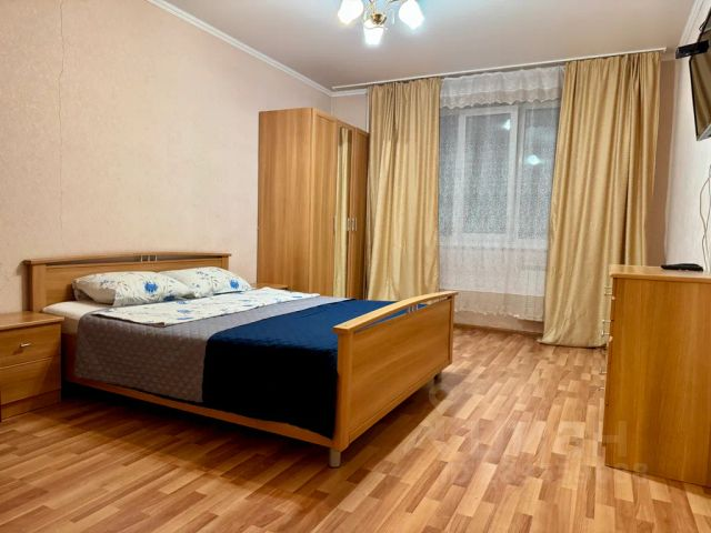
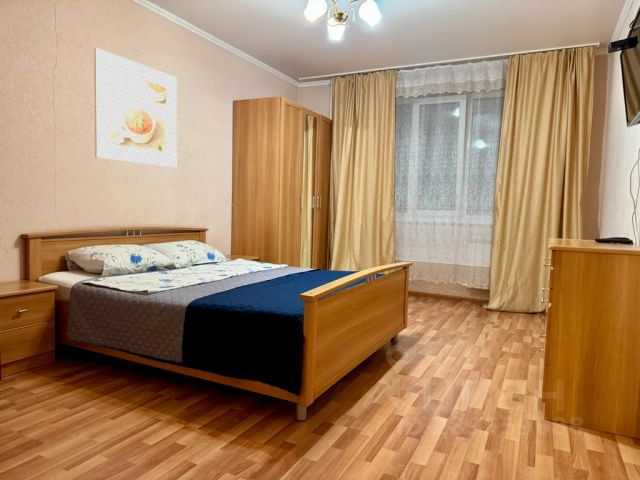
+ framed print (139, 113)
